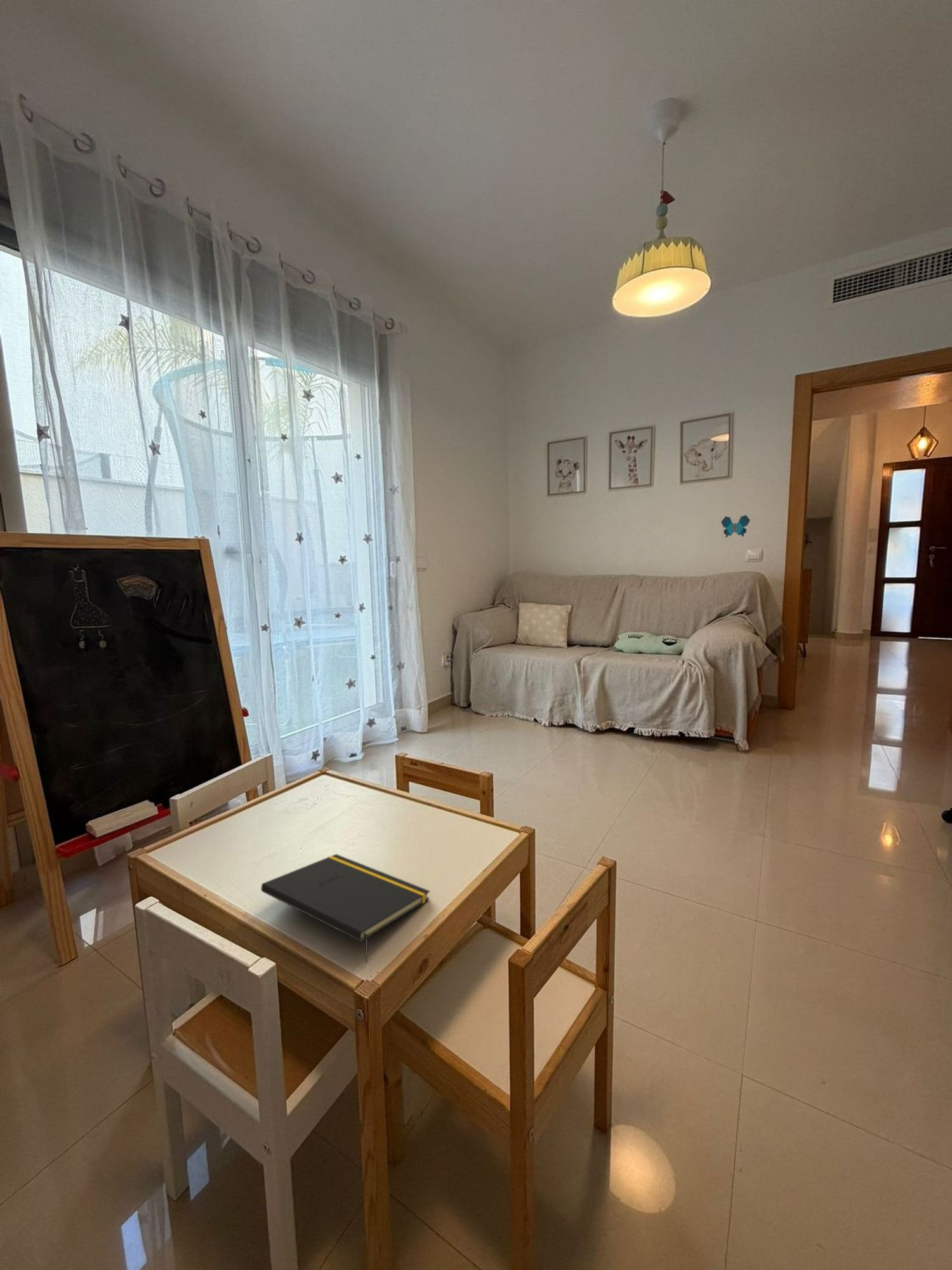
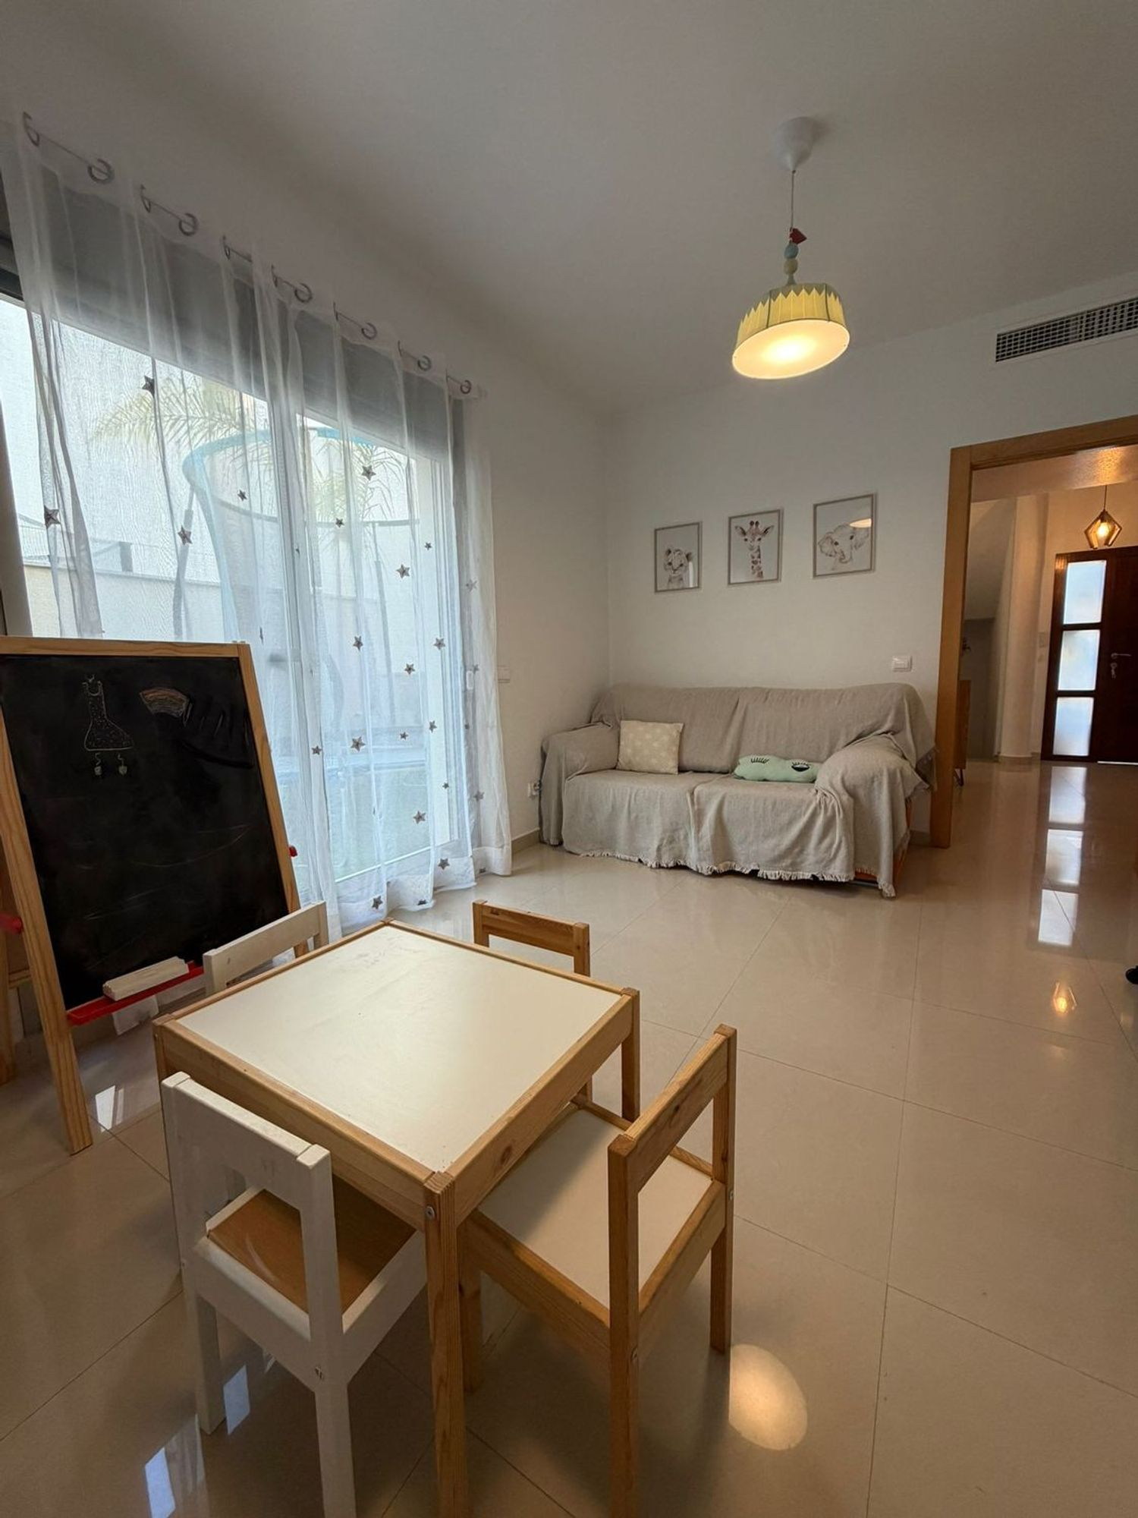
- notepad (346, 891)
- decorative butterfly (735, 526)
